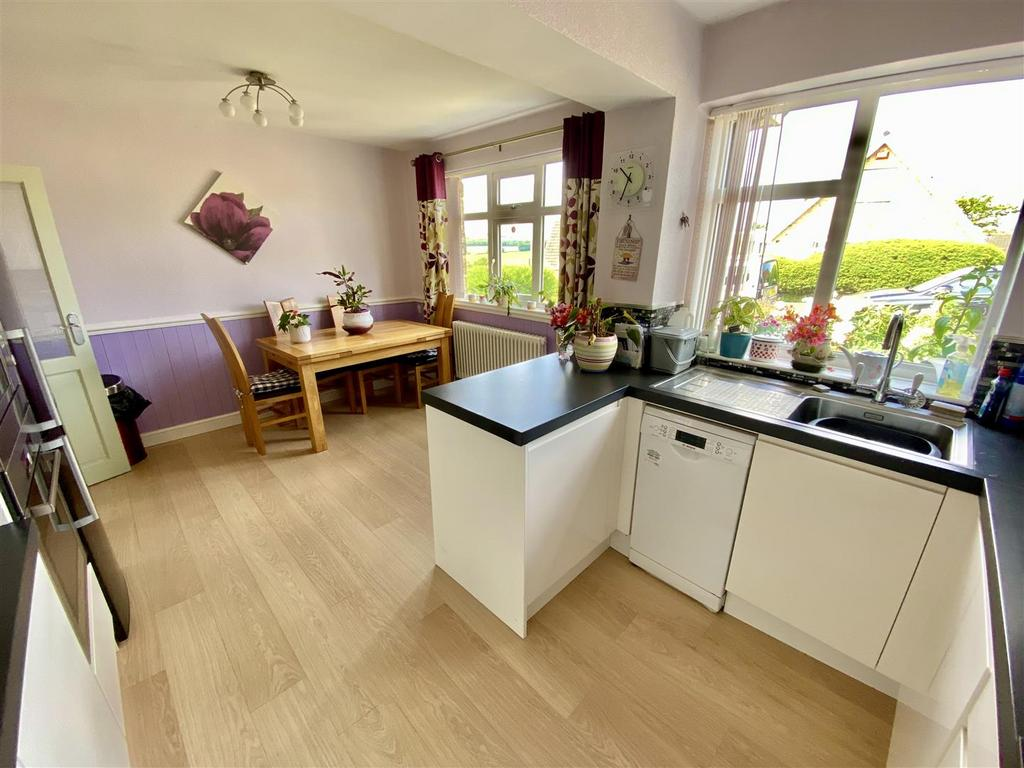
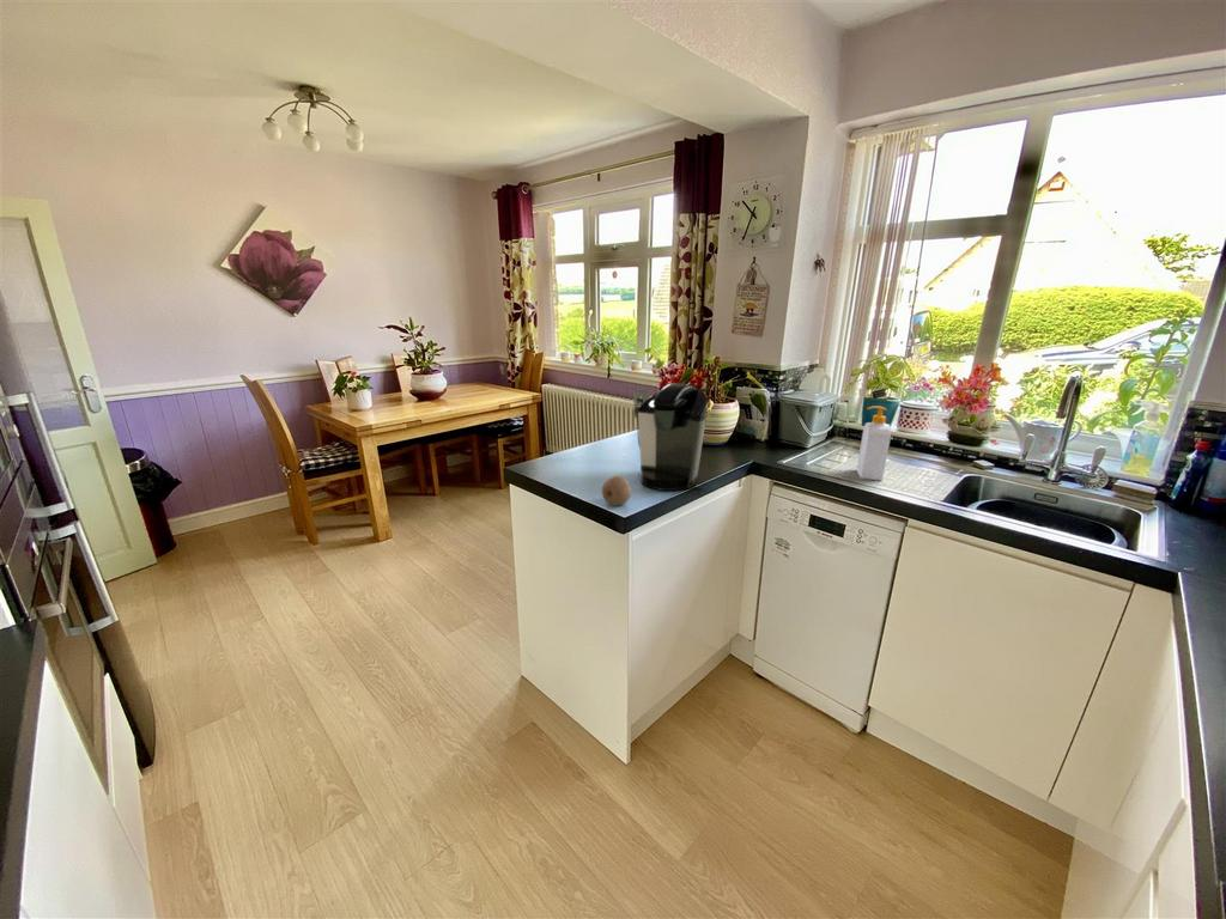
+ soap bottle (873, 442)
+ fruit (615, 489)
+ coffee maker (656, 430)
